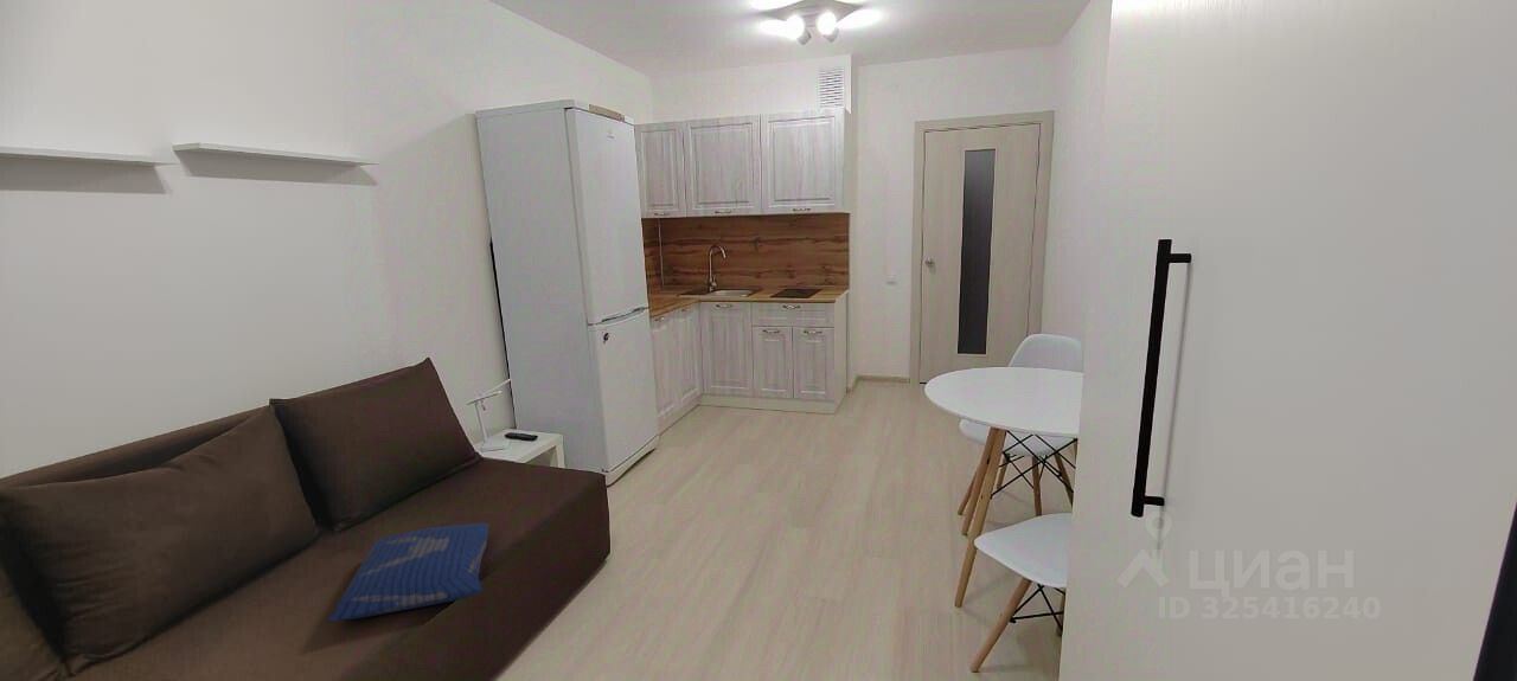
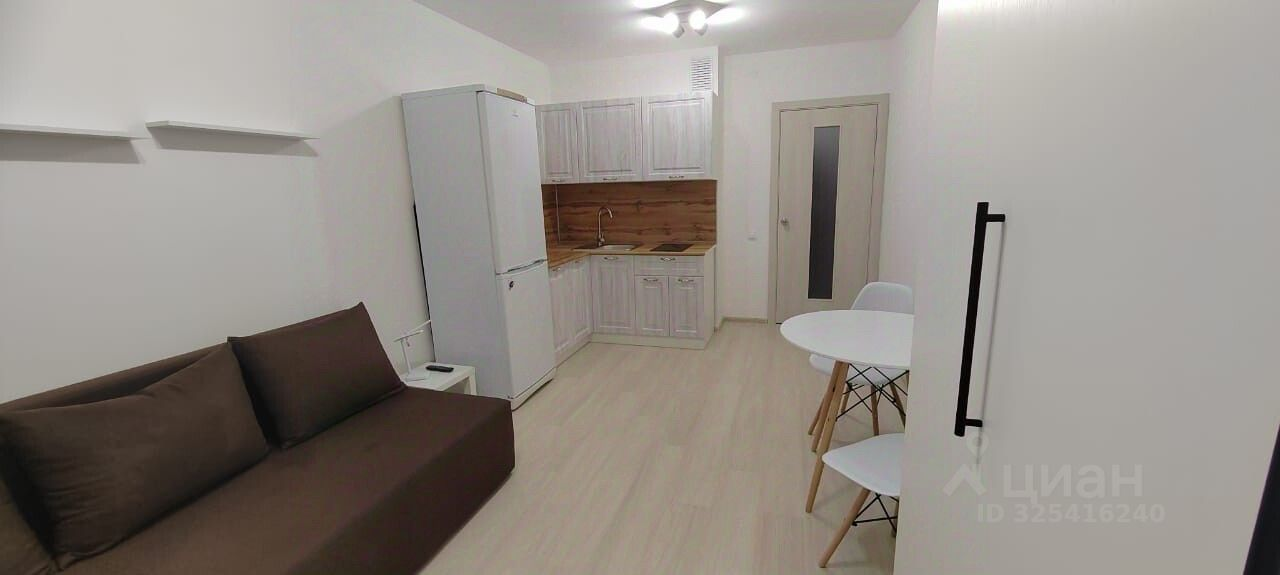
- cushion (423, 564)
